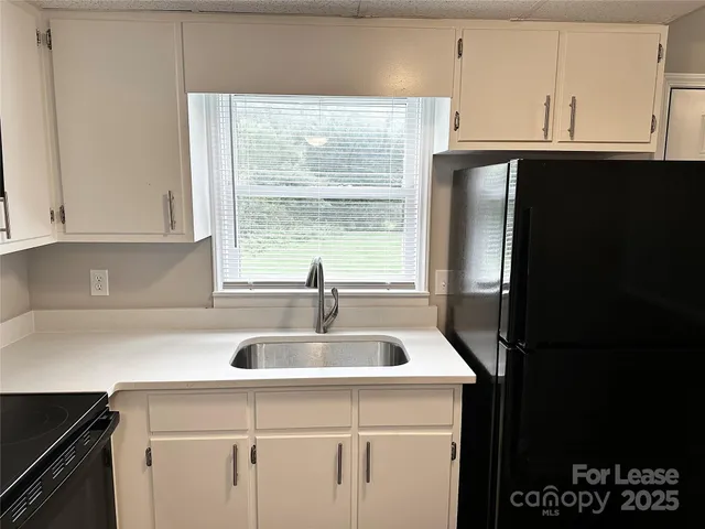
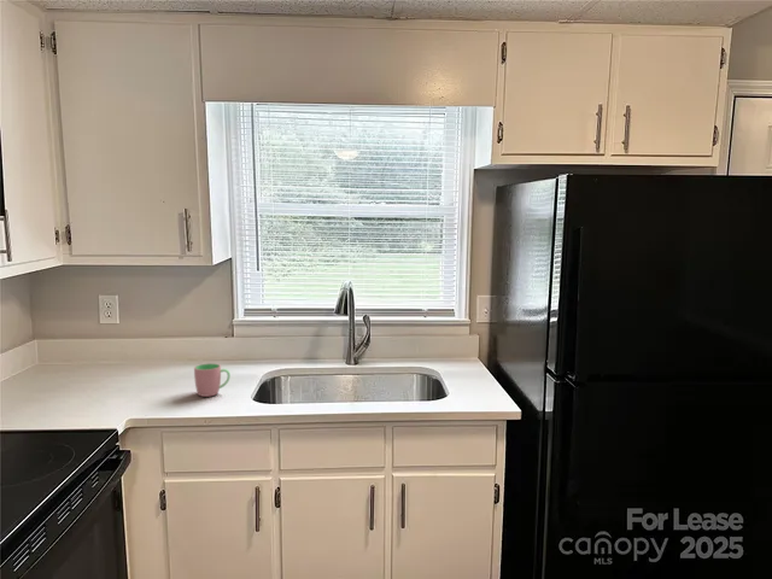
+ cup (212, 380)
